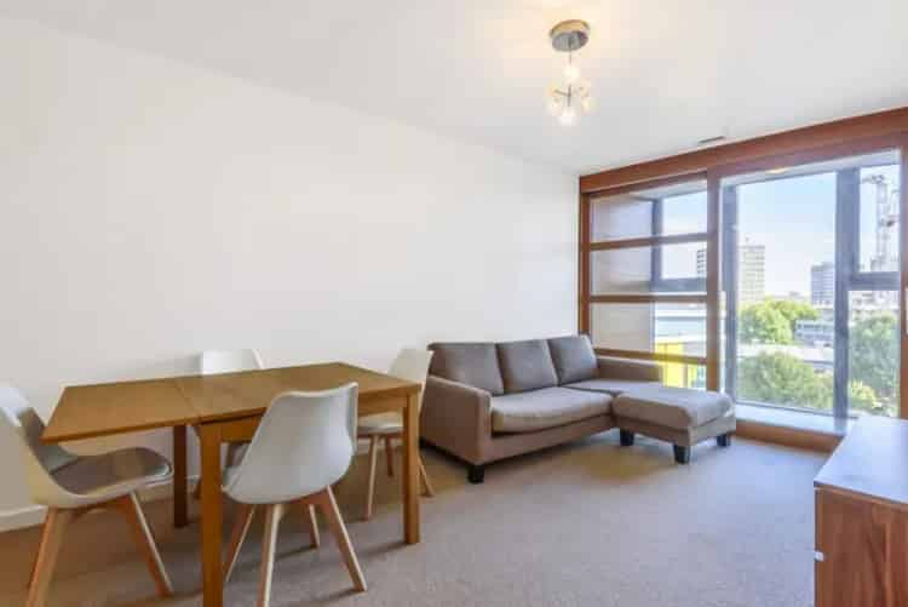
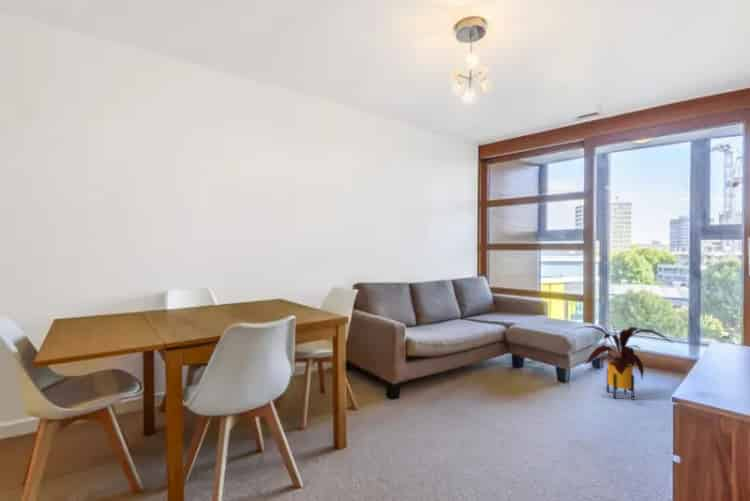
+ house plant (624, 359)
